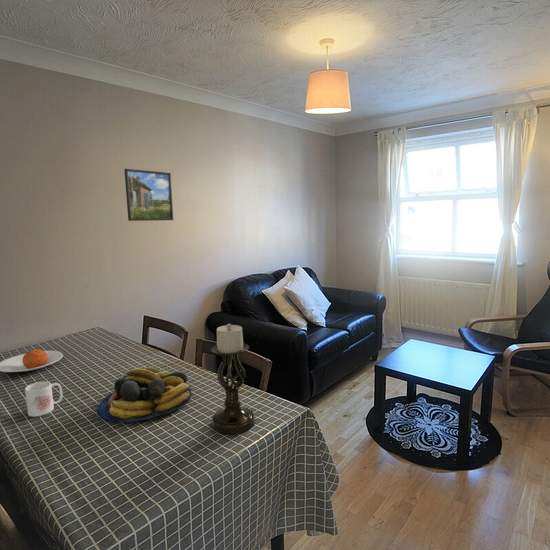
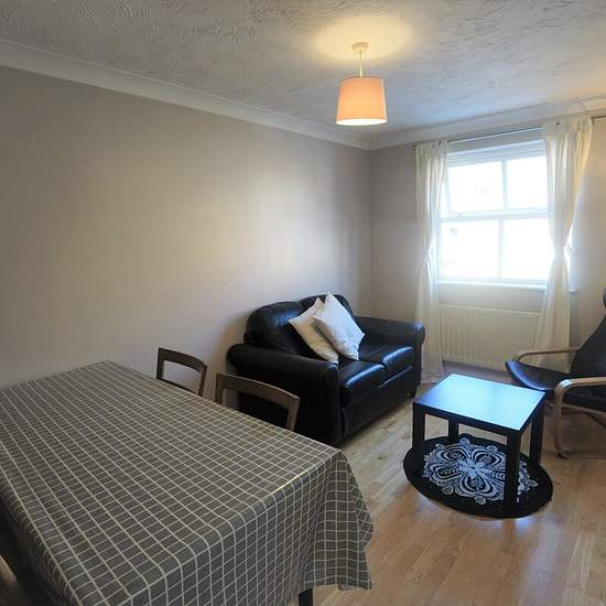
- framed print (150, 196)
- fruit bowl (145, 385)
- mug (45, 396)
- plate (30, 358)
- candle holder (230, 374)
